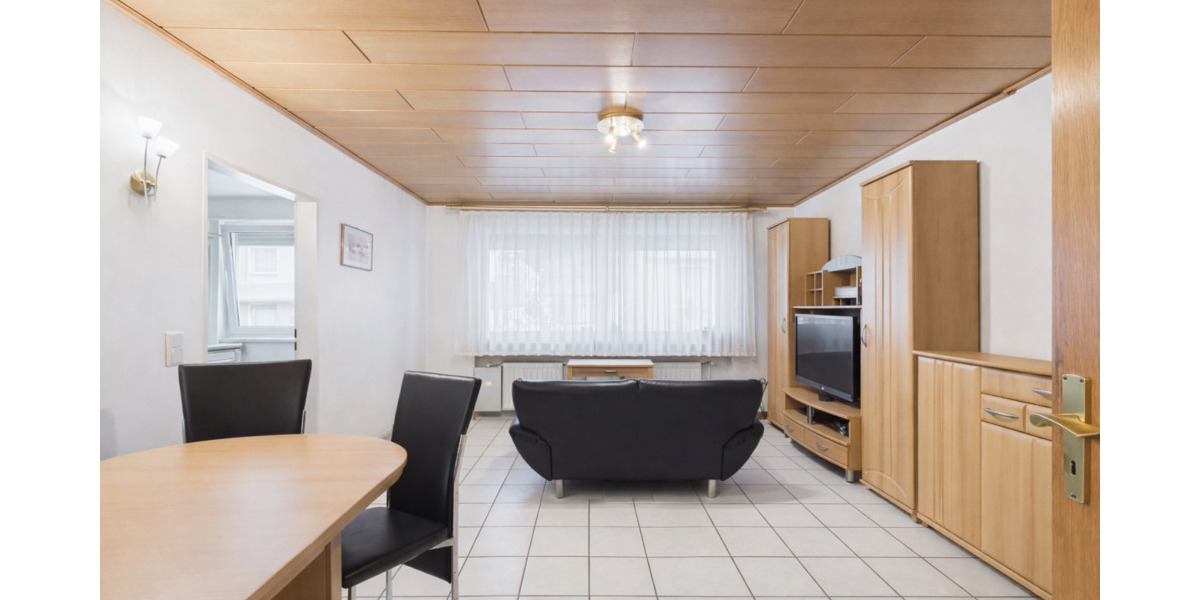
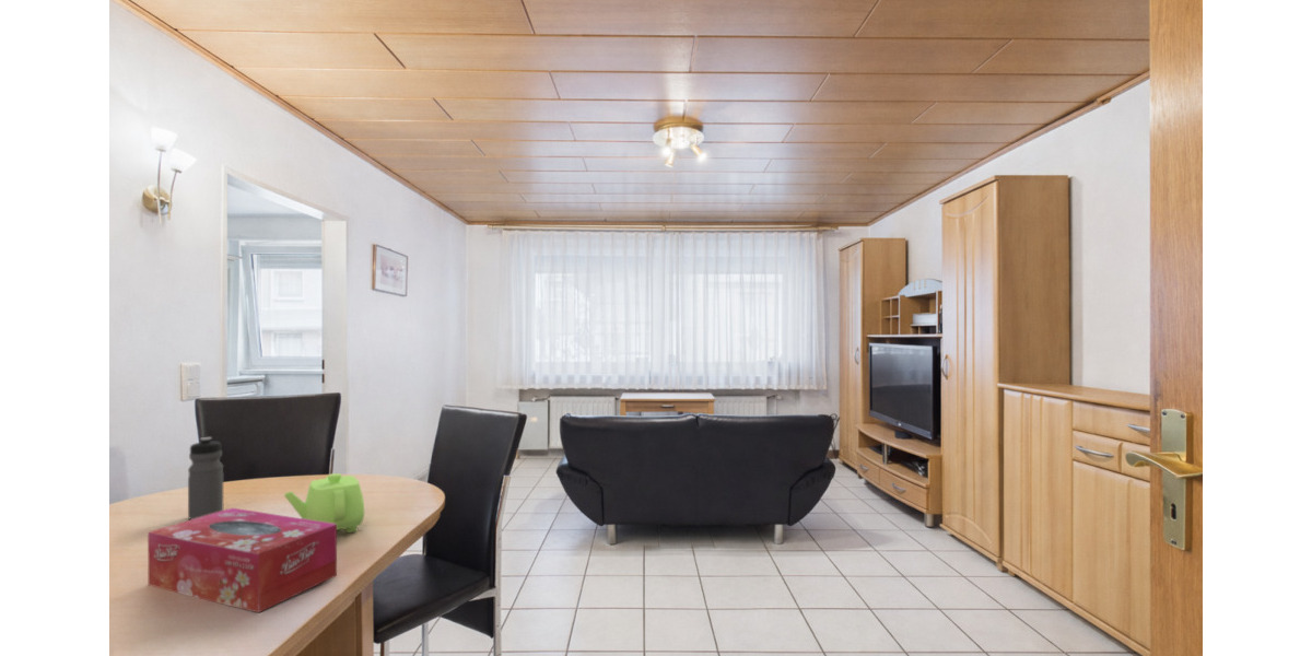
+ tissue box (244, 554)
+ teapot (325, 503)
+ water bottle (206, 477)
